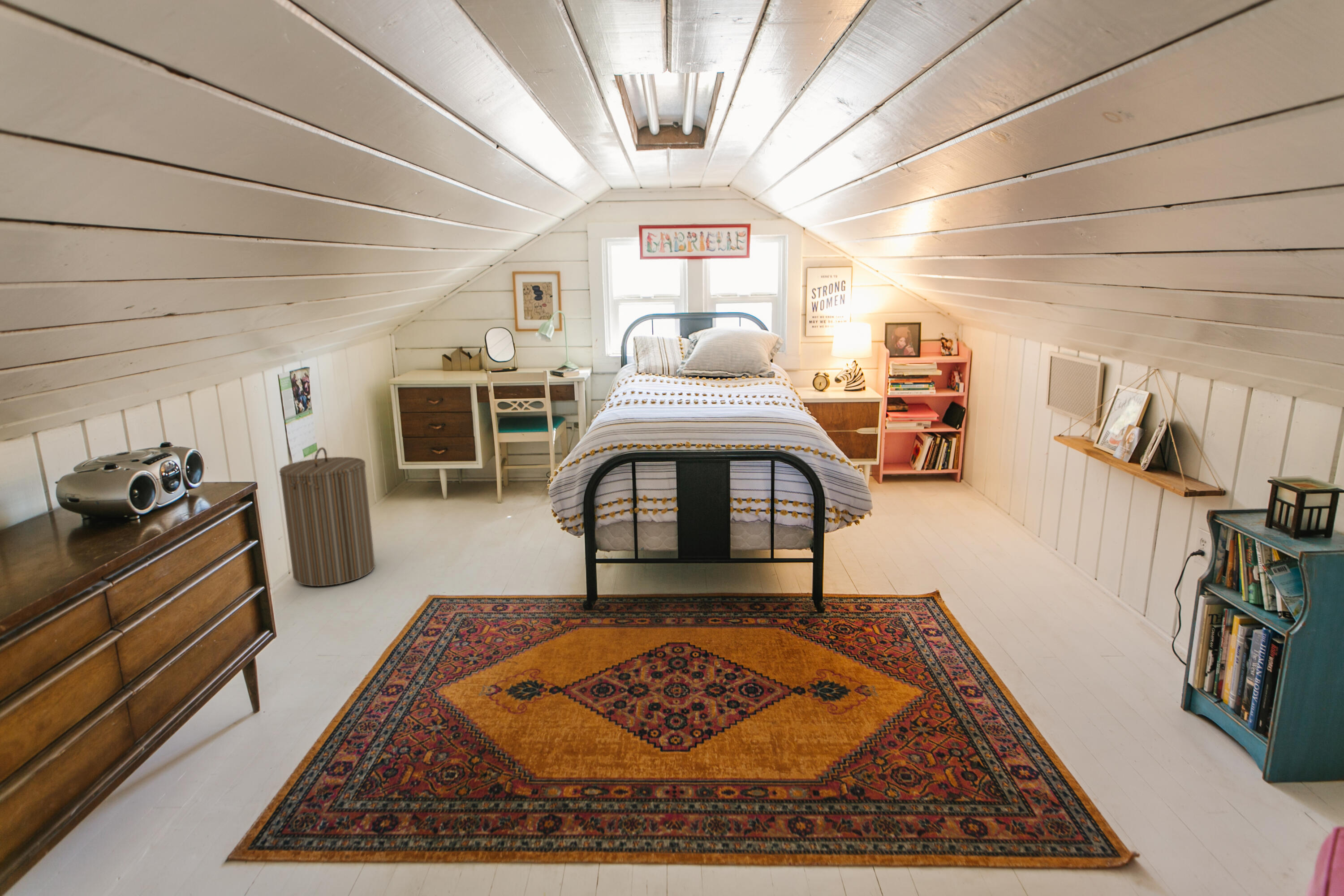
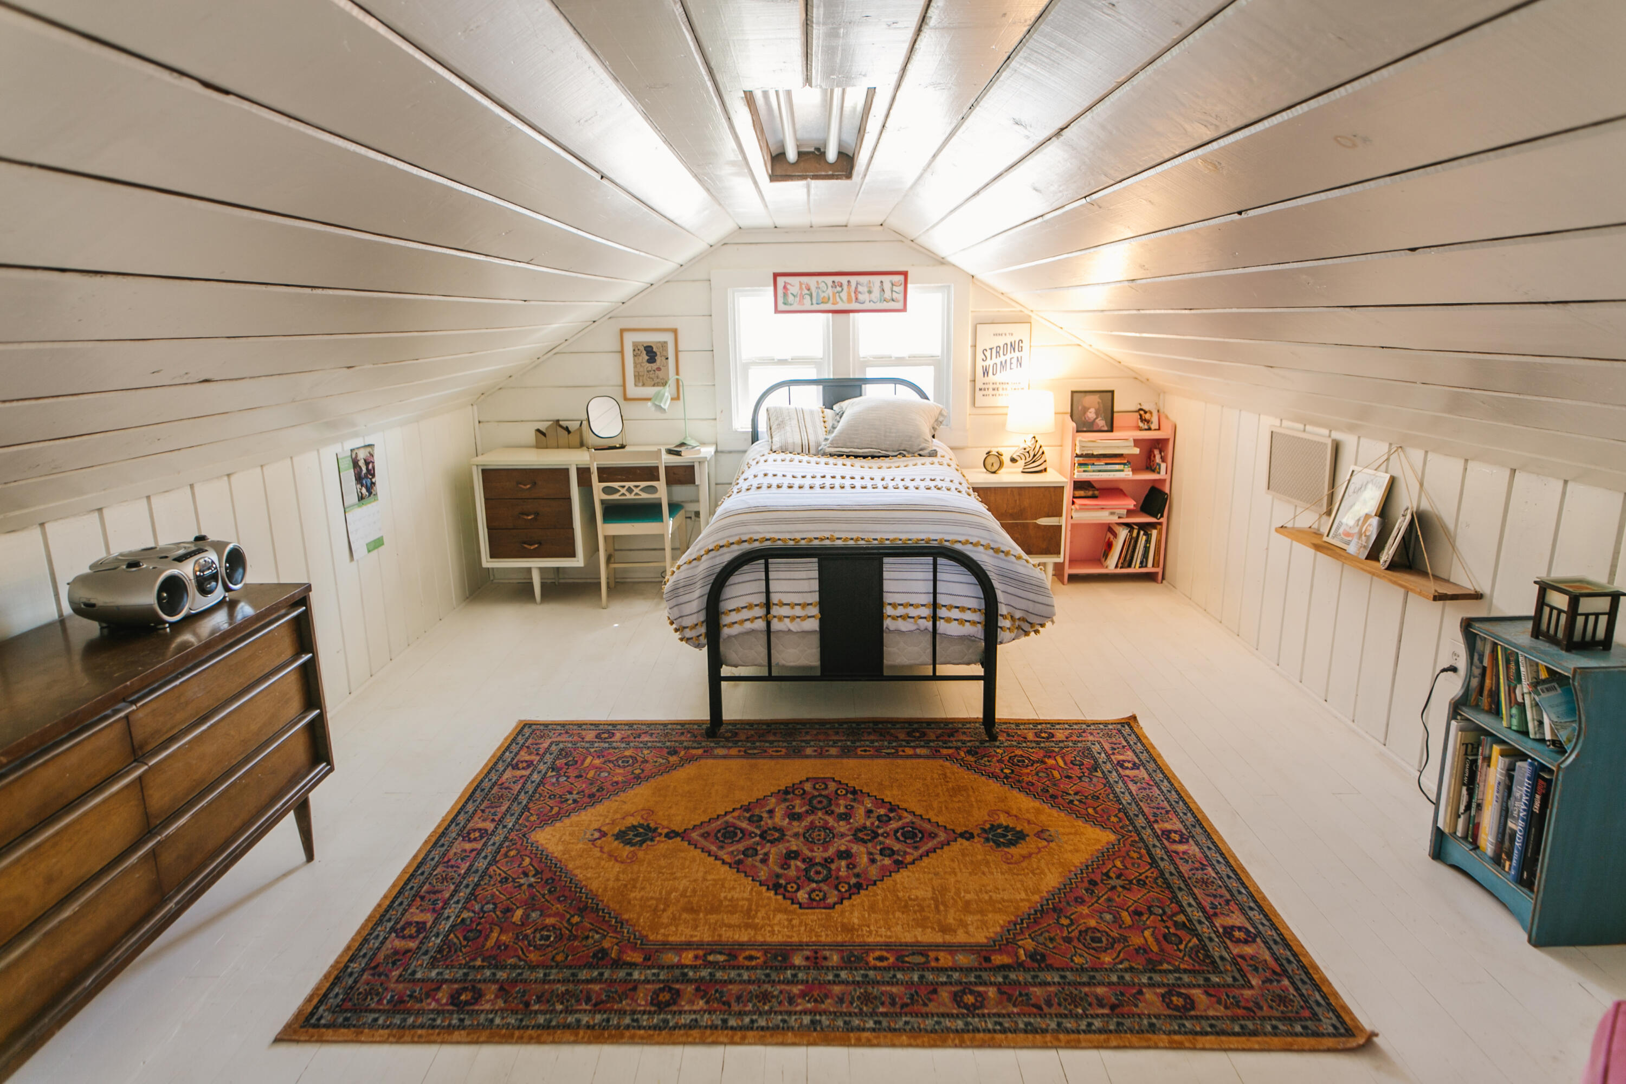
- laundry hamper (328, 511)
